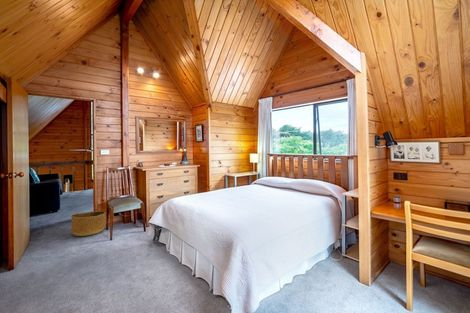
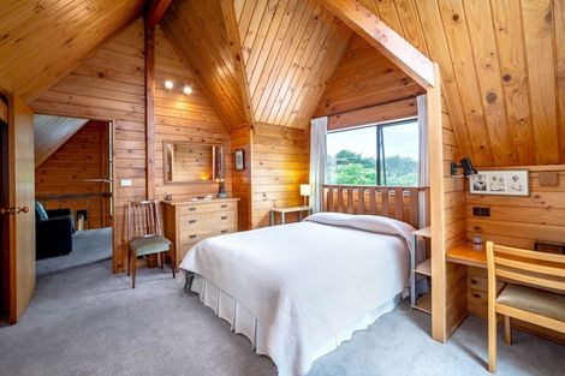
- basket (89, 223)
